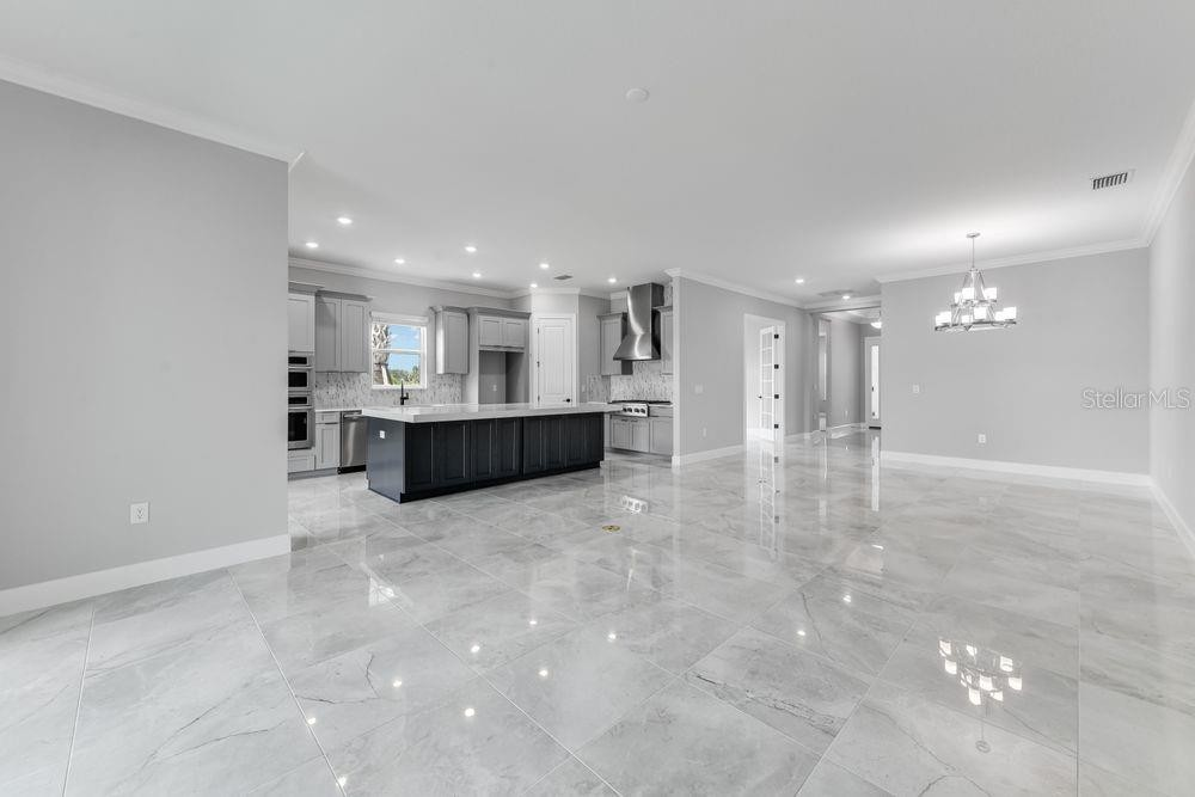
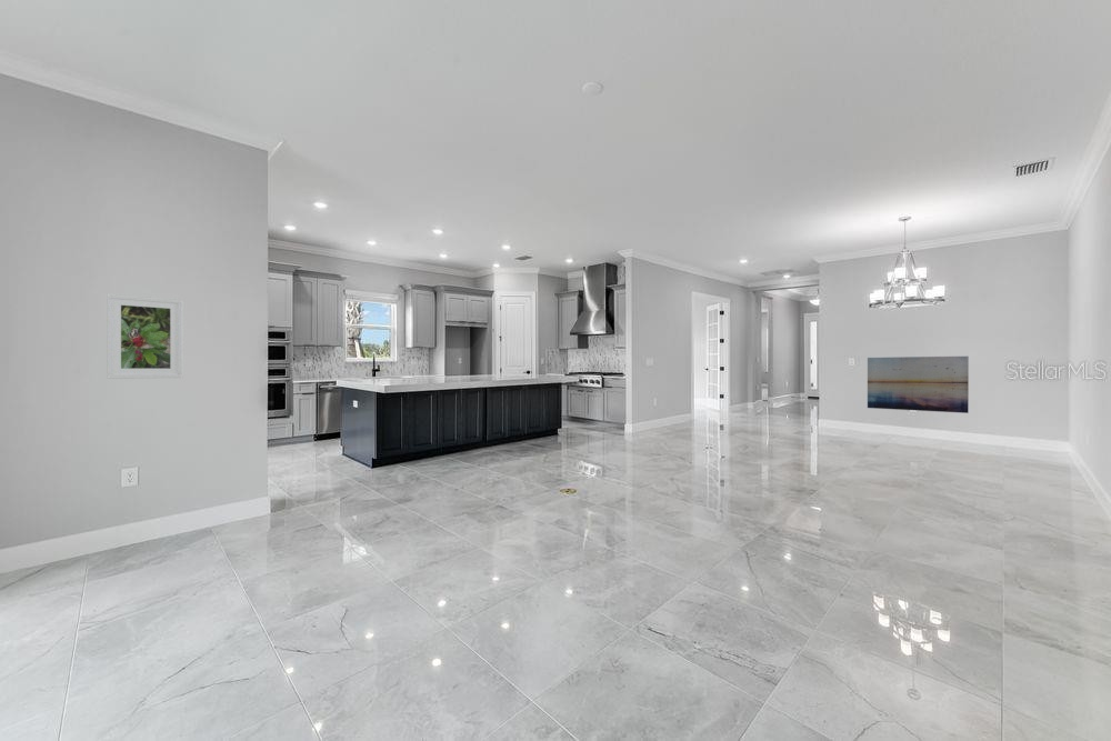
+ wall art (914, 383)
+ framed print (146, 337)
